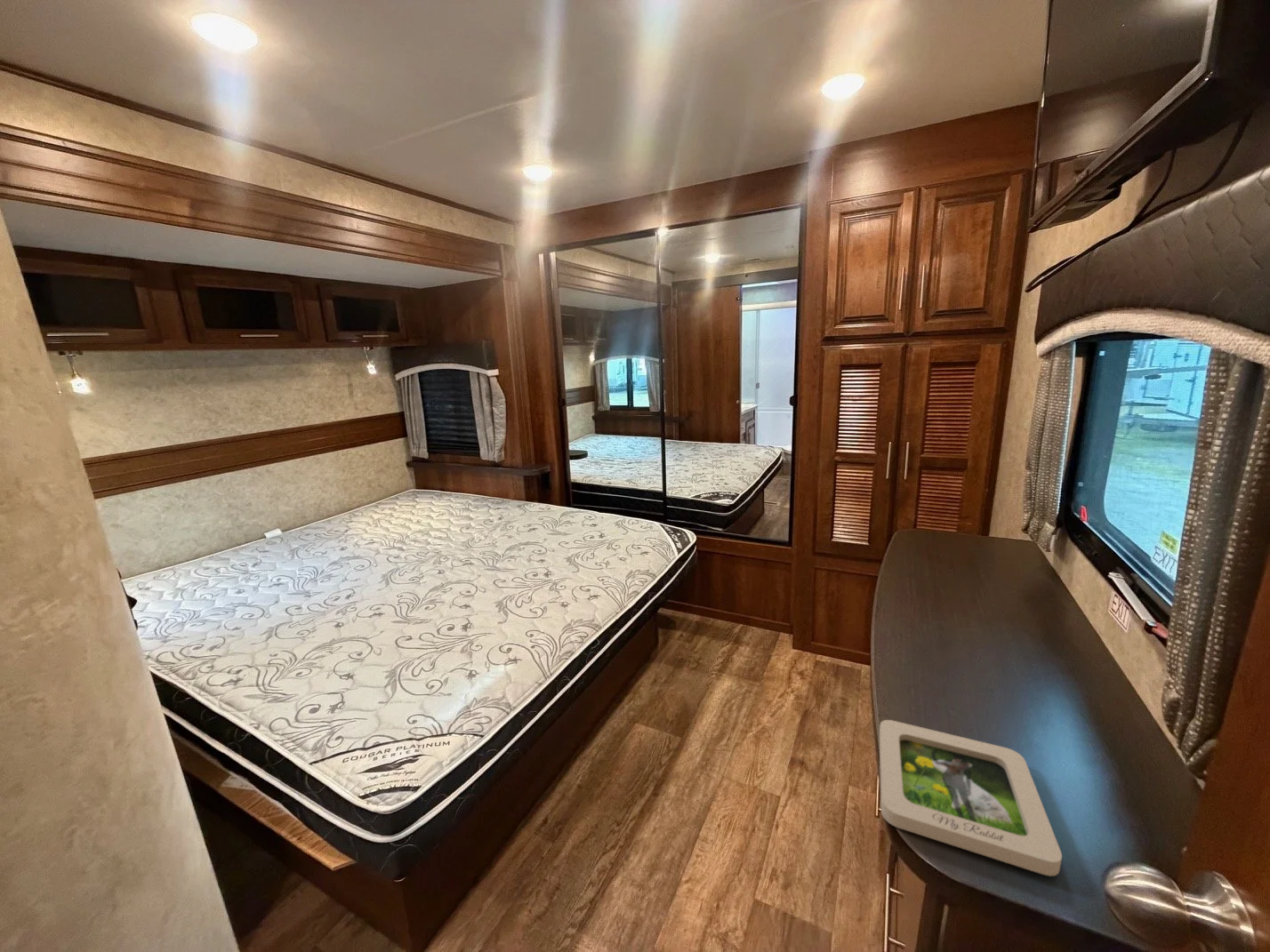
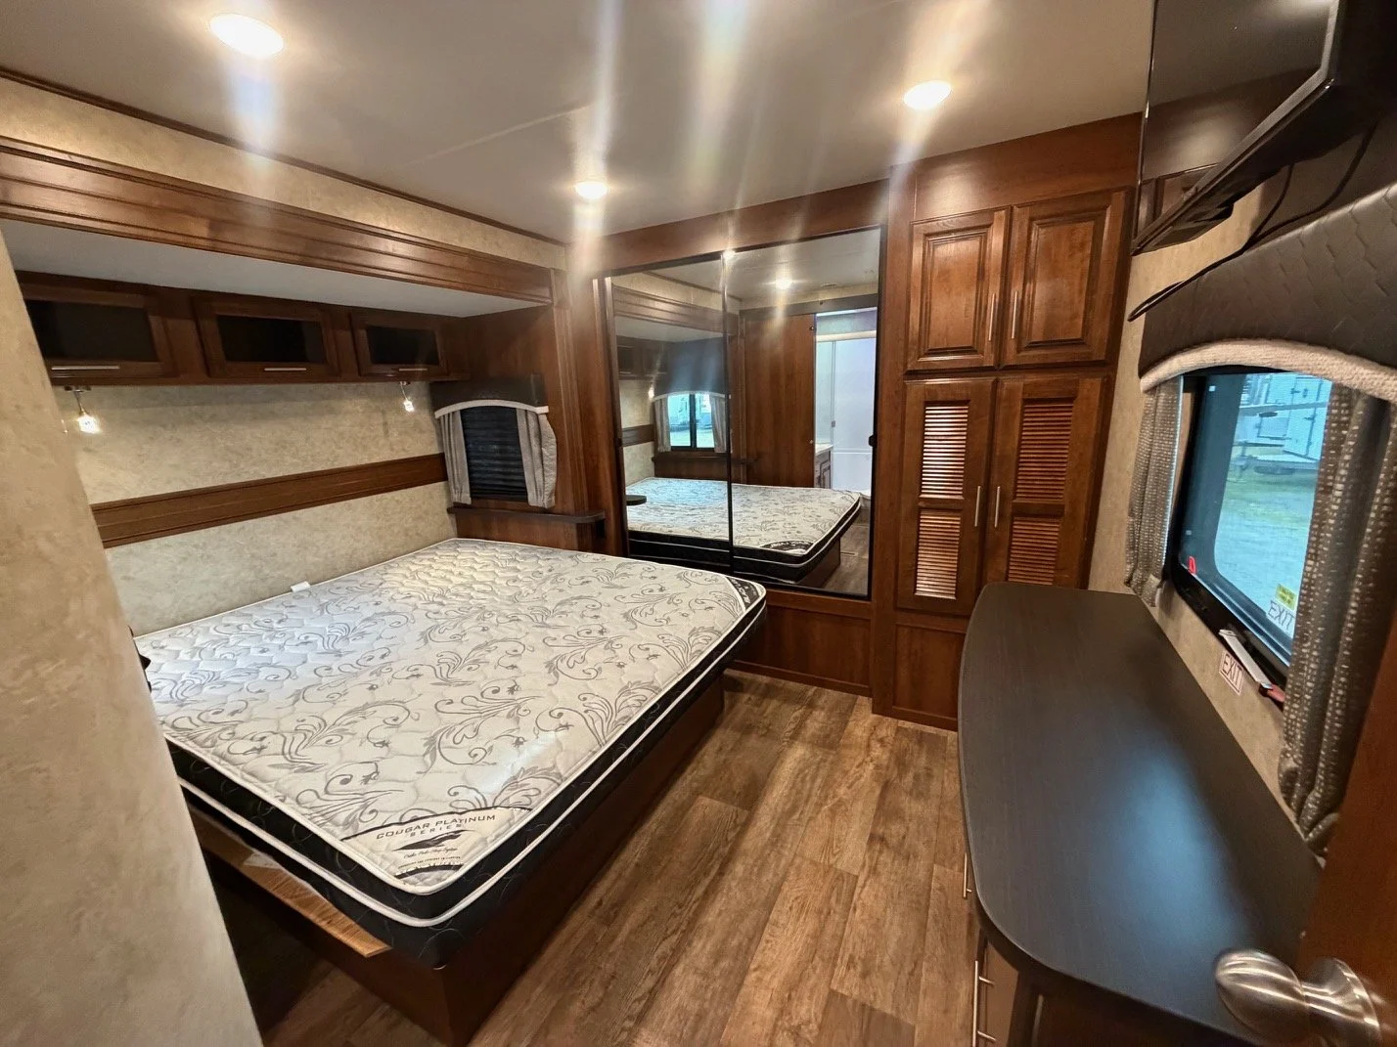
- picture frame (955, 784)
